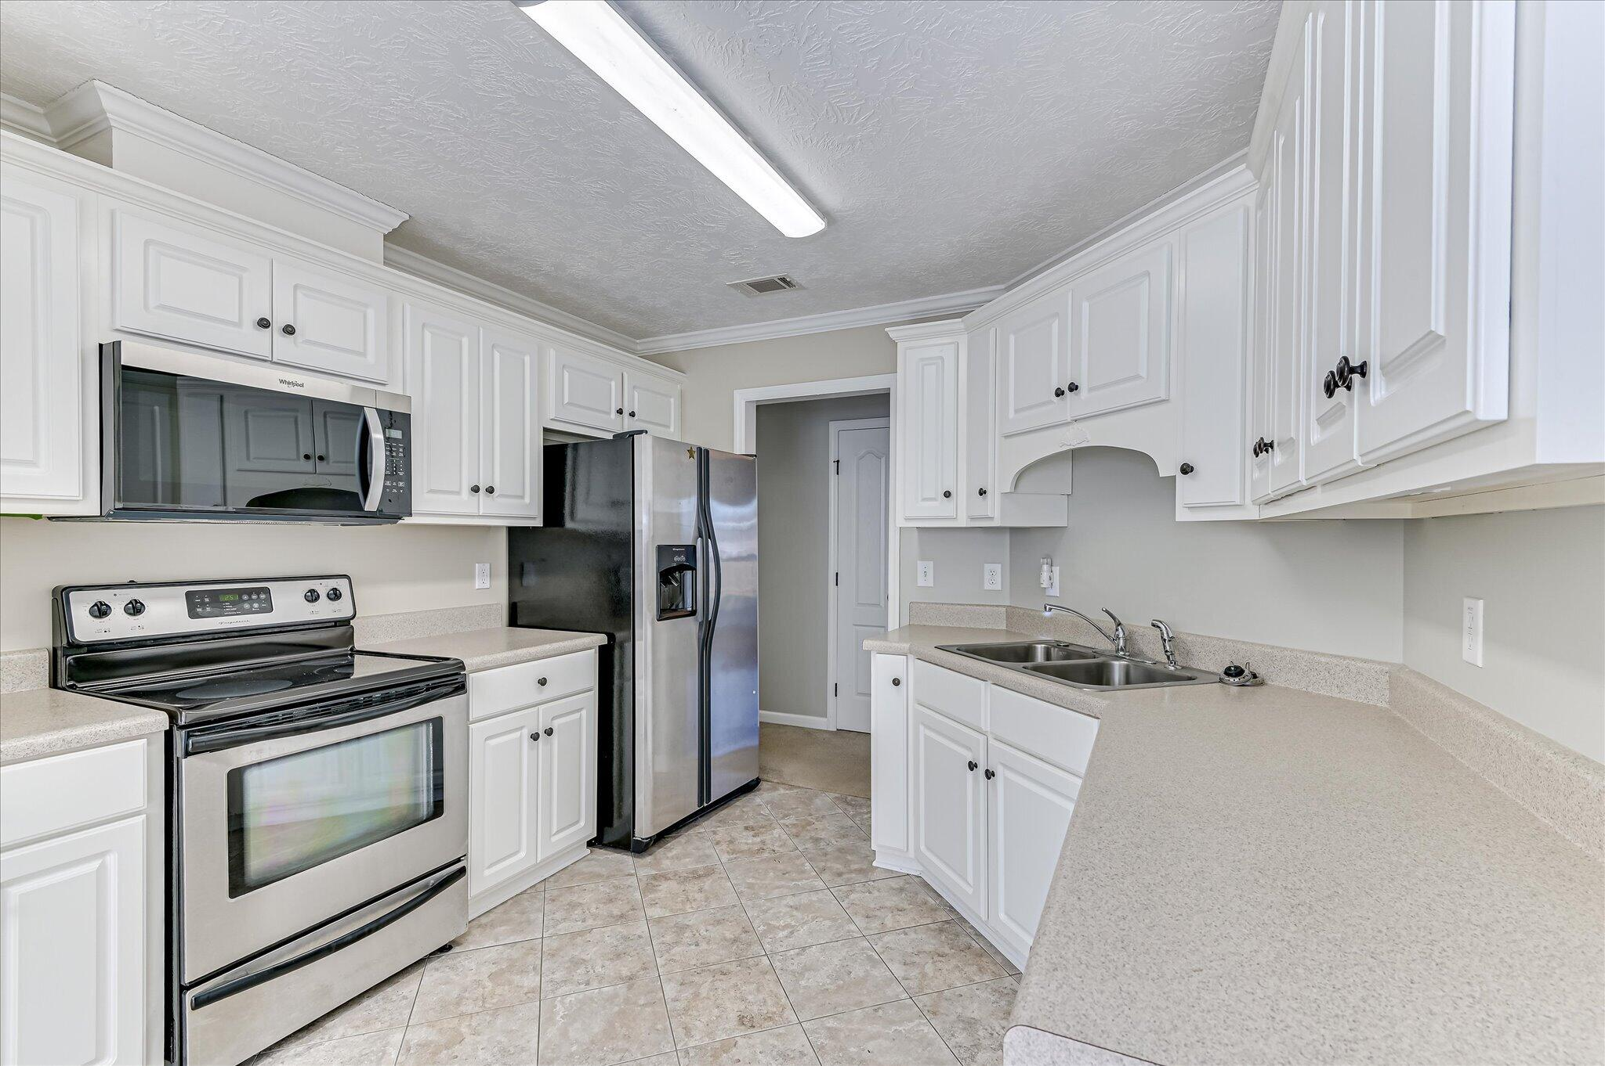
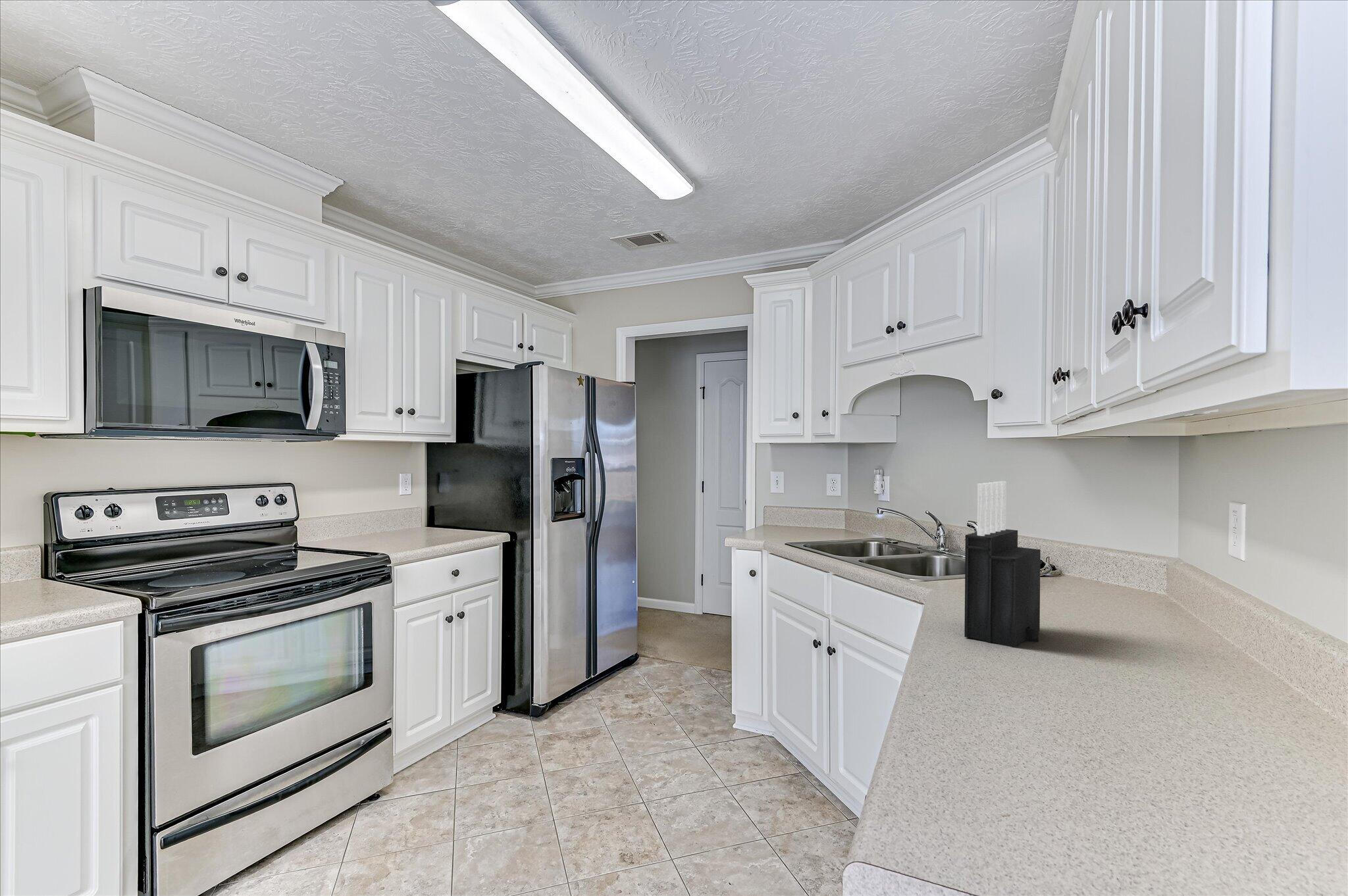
+ knife block (1008, 559)
